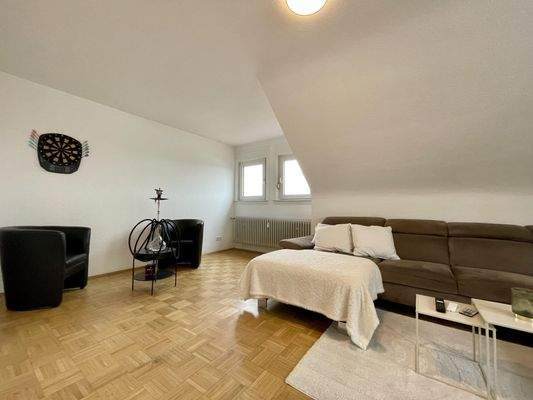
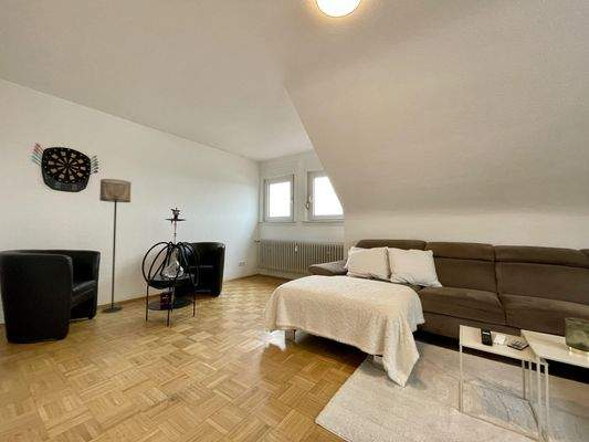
+ floor lamp (114, 244)
